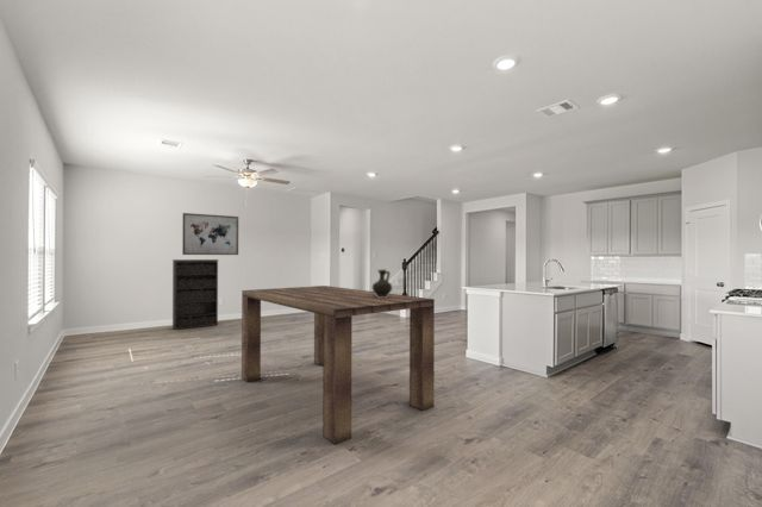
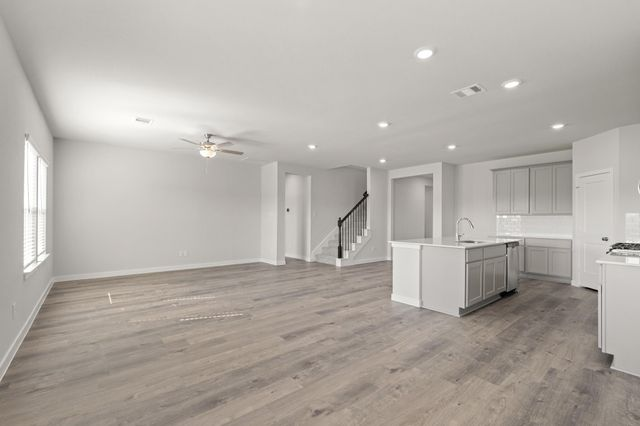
- bookshelf (195, 293)
- dining table (327, 342)
- ceramic jug (382, 282)
- wall art (211, 234)
